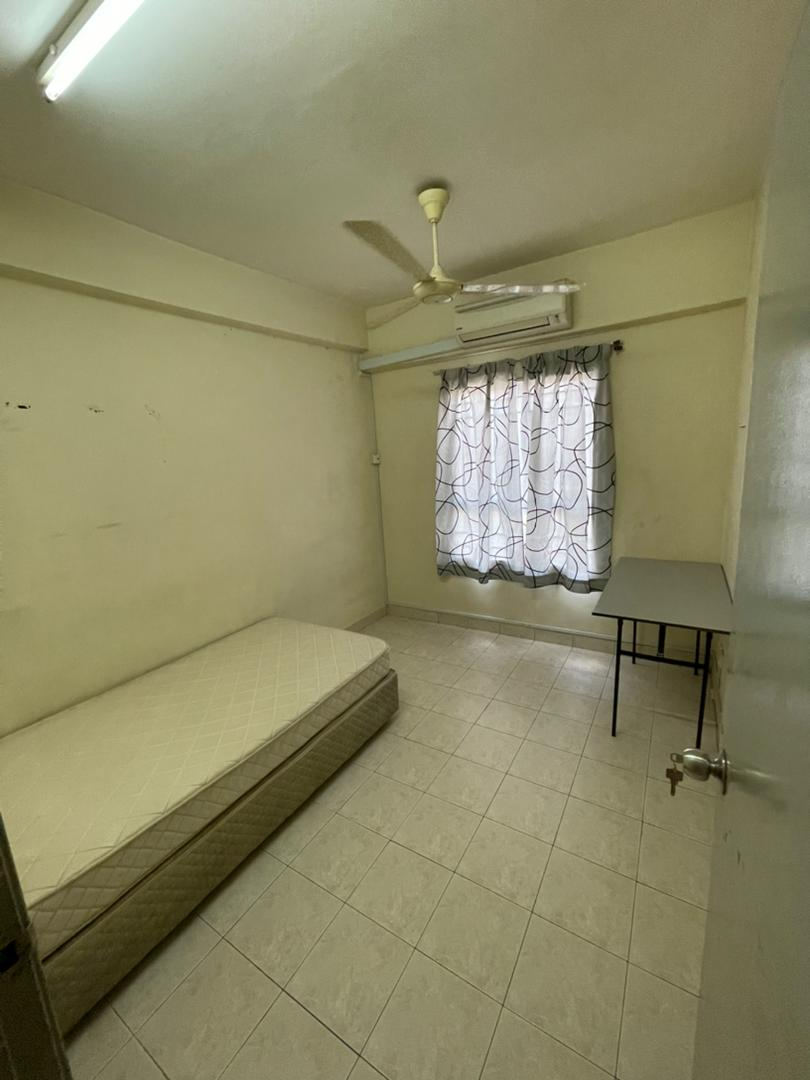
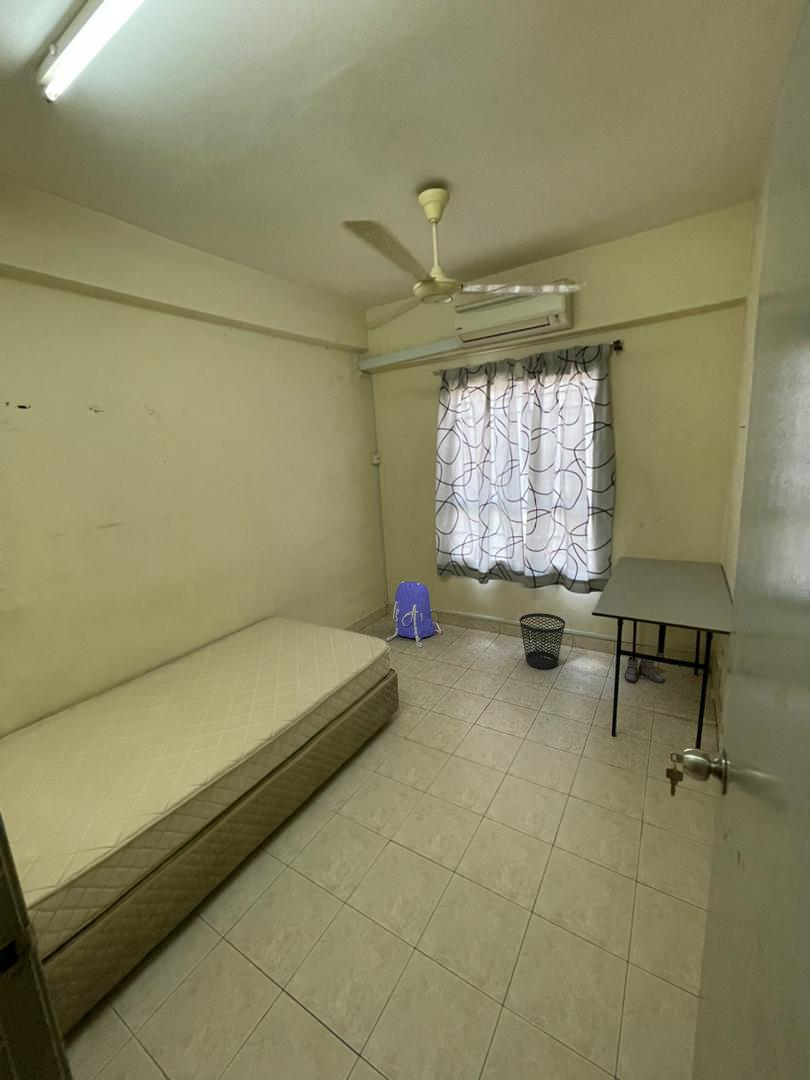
+ backpack (411, 609)
+ wastebasket (541, 641)
+ boots (640, 667)
